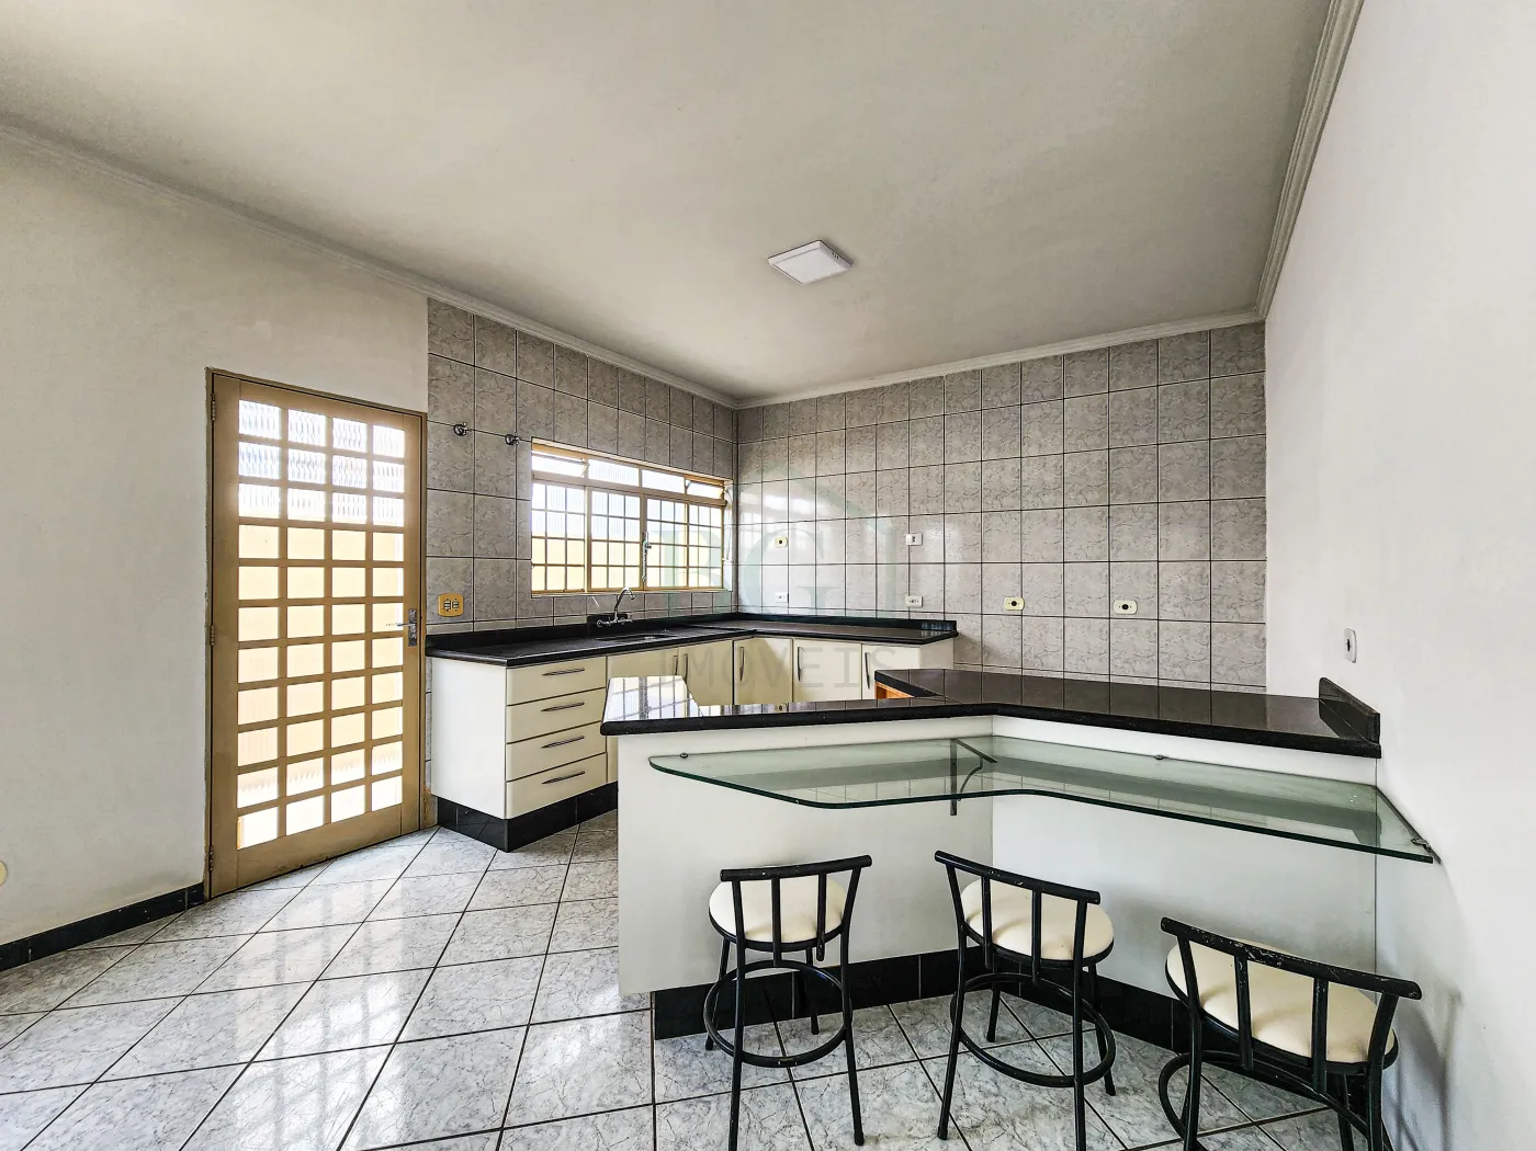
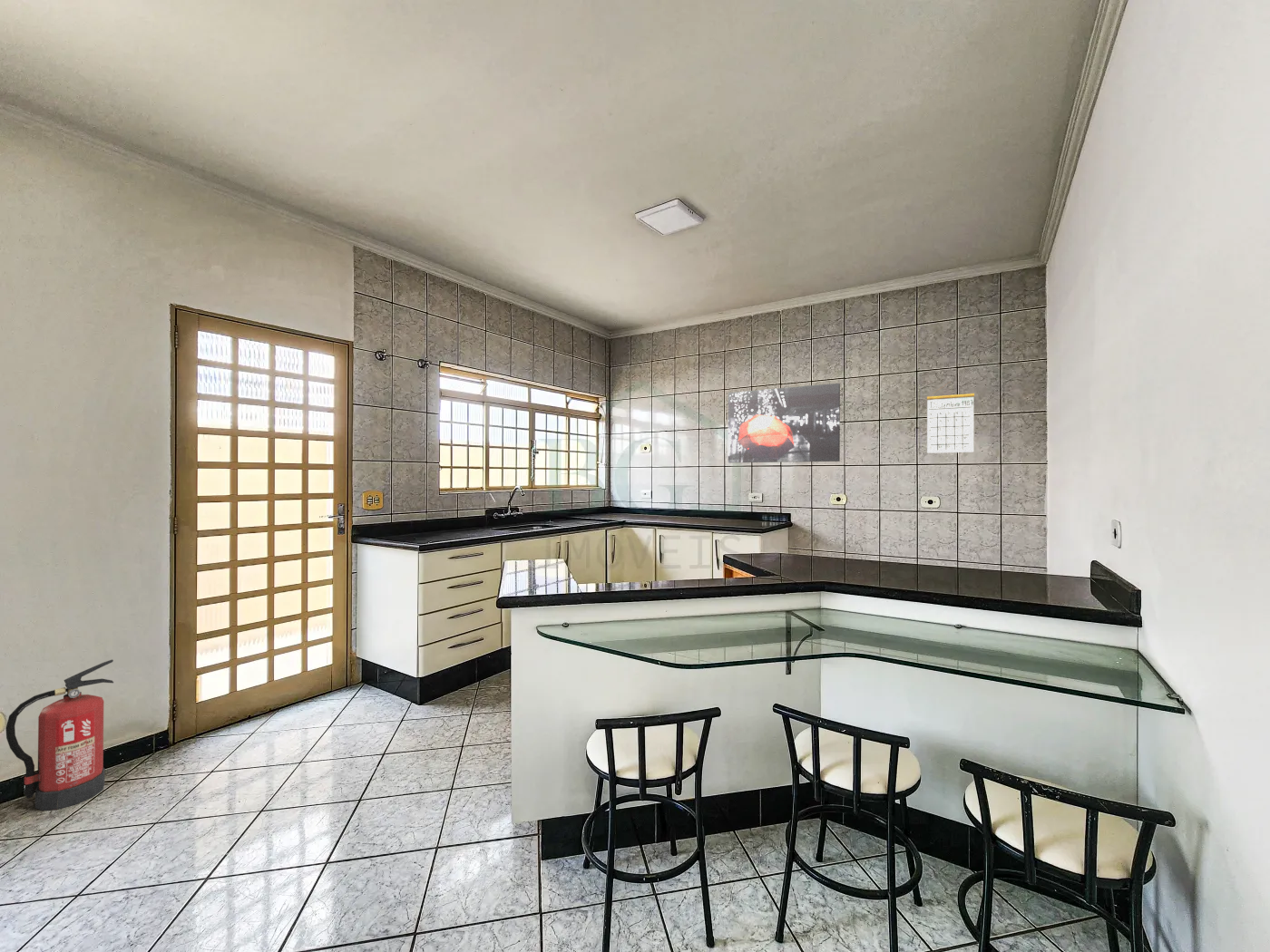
+ wall art (781, 425)
+ calendar (950, 416)
+ fire extinguisher (62, 734)
